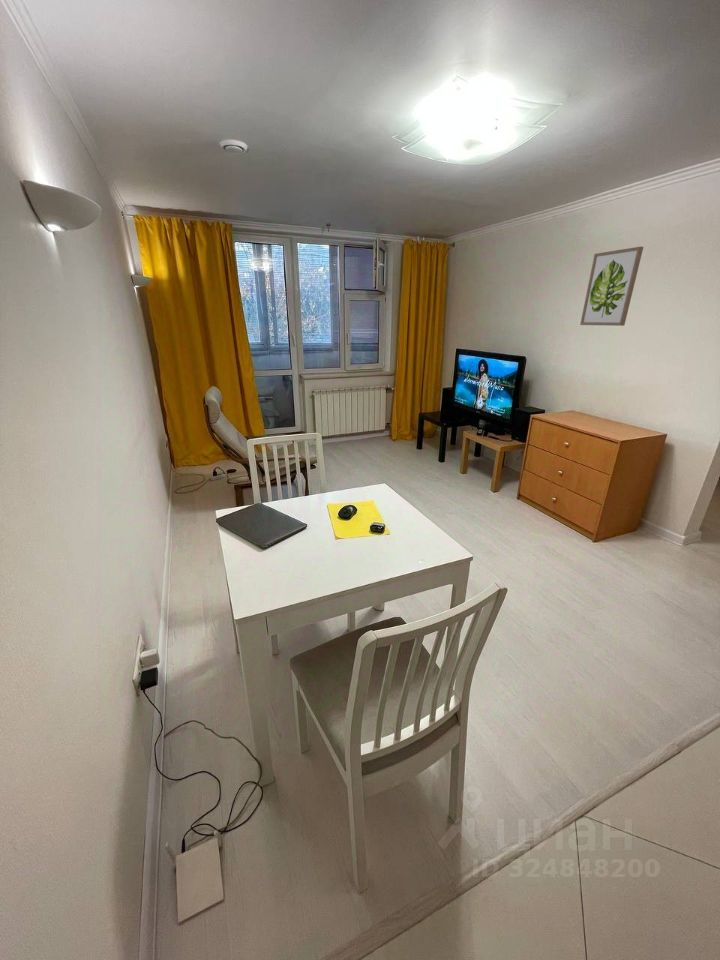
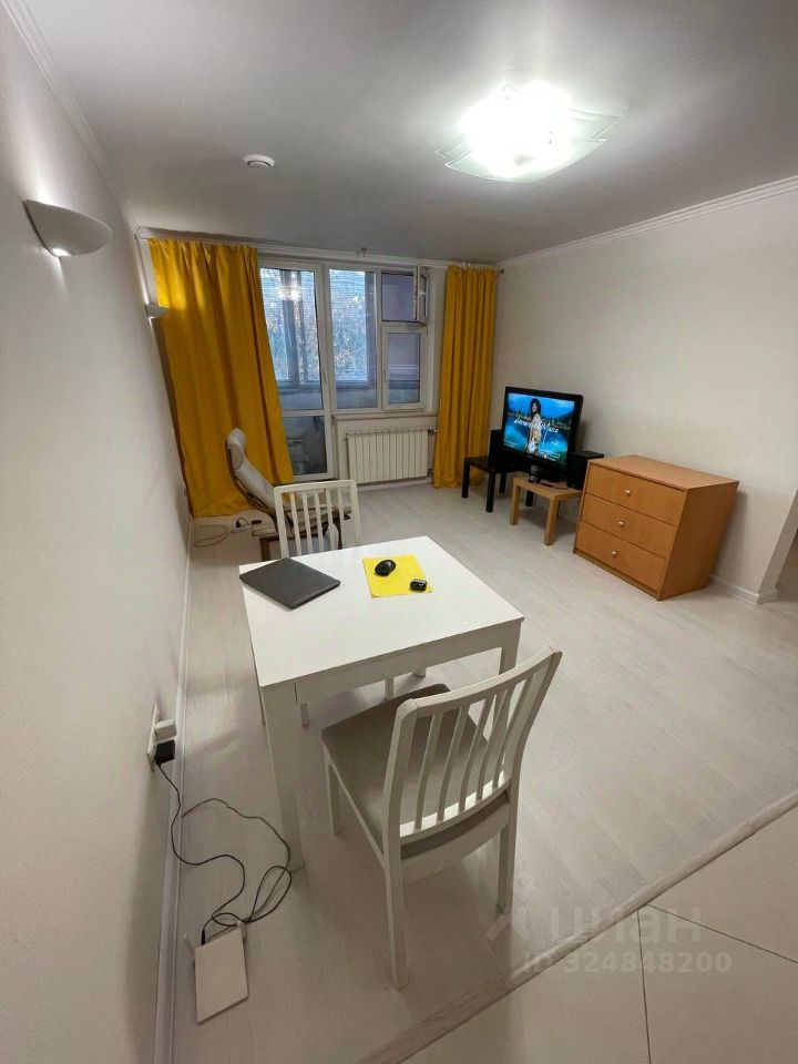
- wall art (609, 289)
